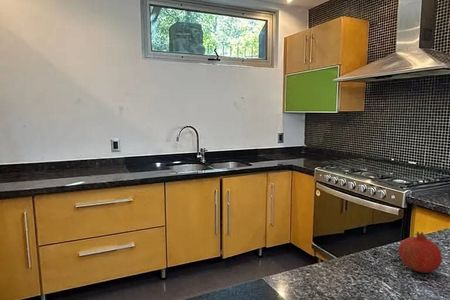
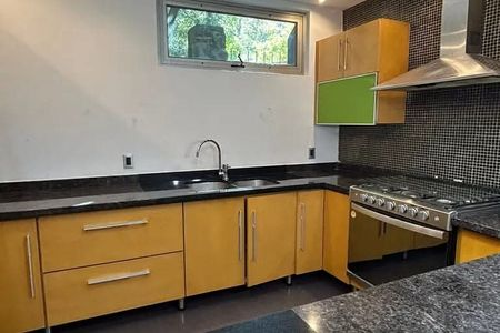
- fruit (420, 251)
